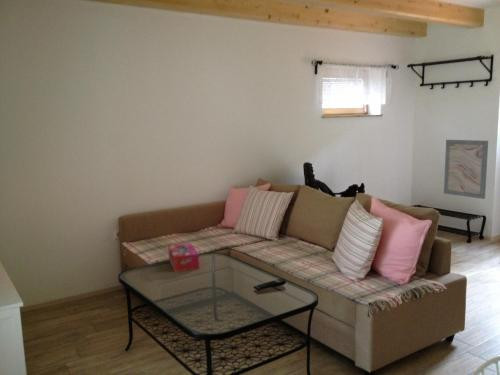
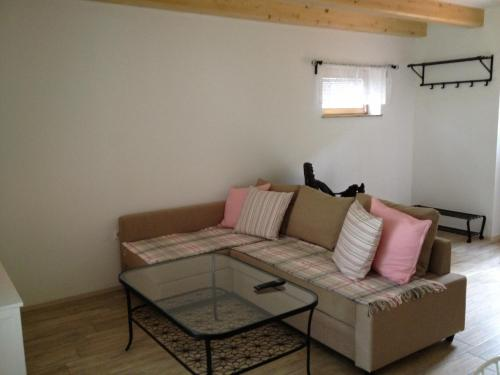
- wall art (465, 168)
- tissue box (183, 256)
